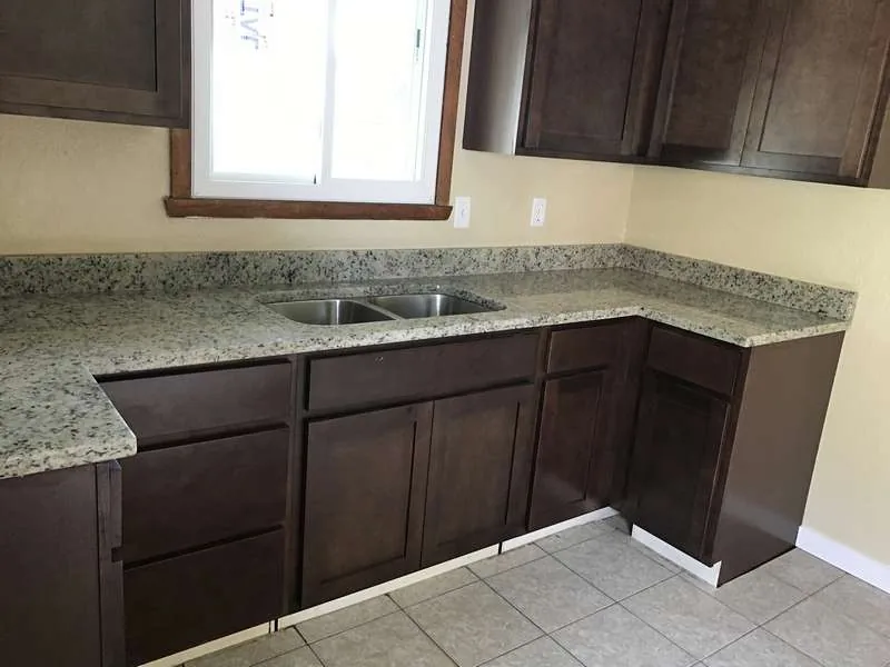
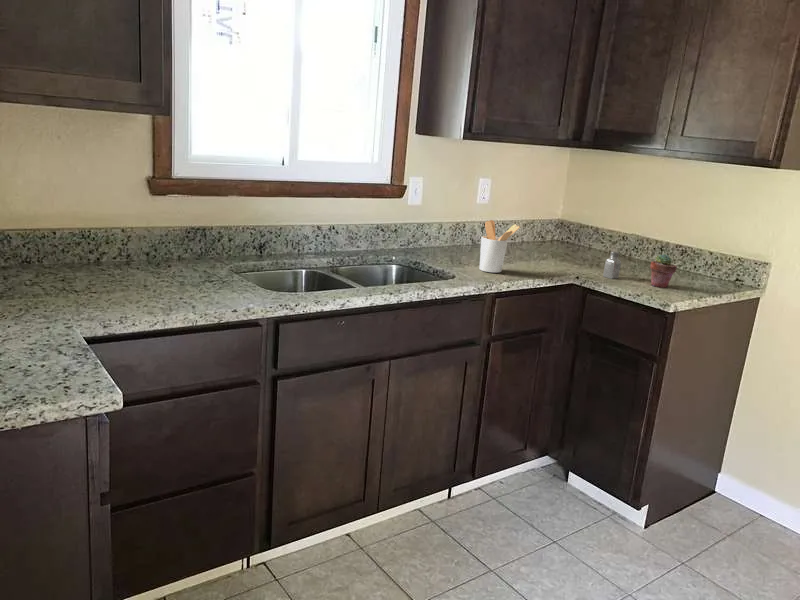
+ utensil holder (499, 246)
+ saltshaker (612, 264)
+ potted succulent (662, 270)
